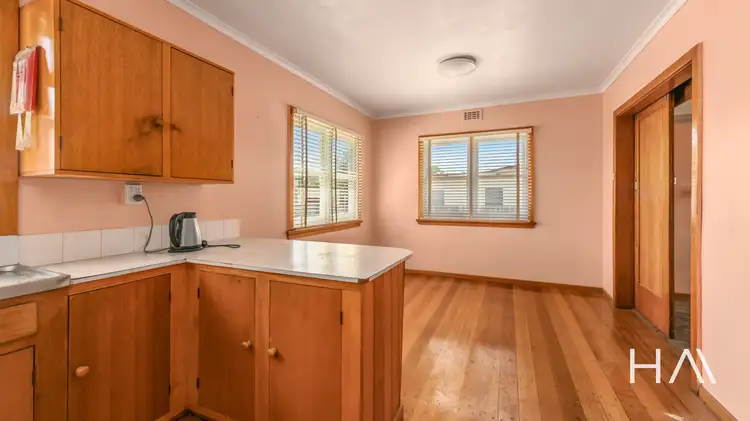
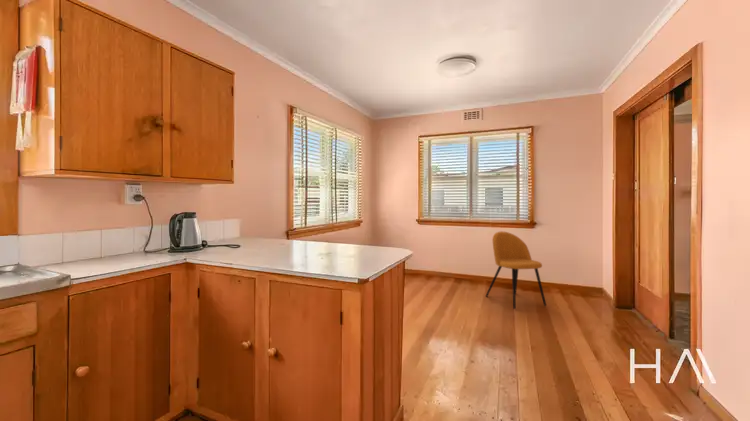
+ chair (514, 266)
